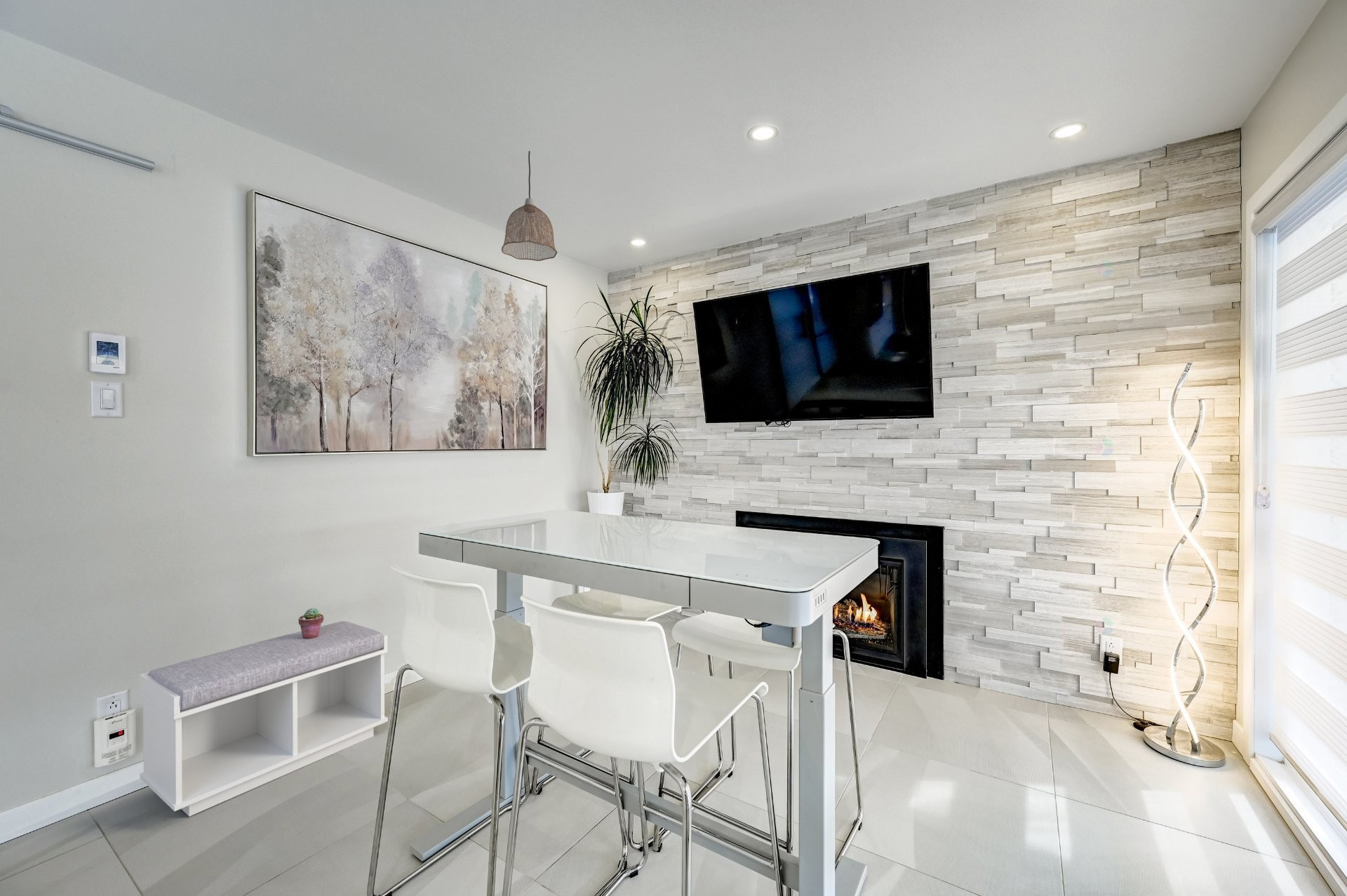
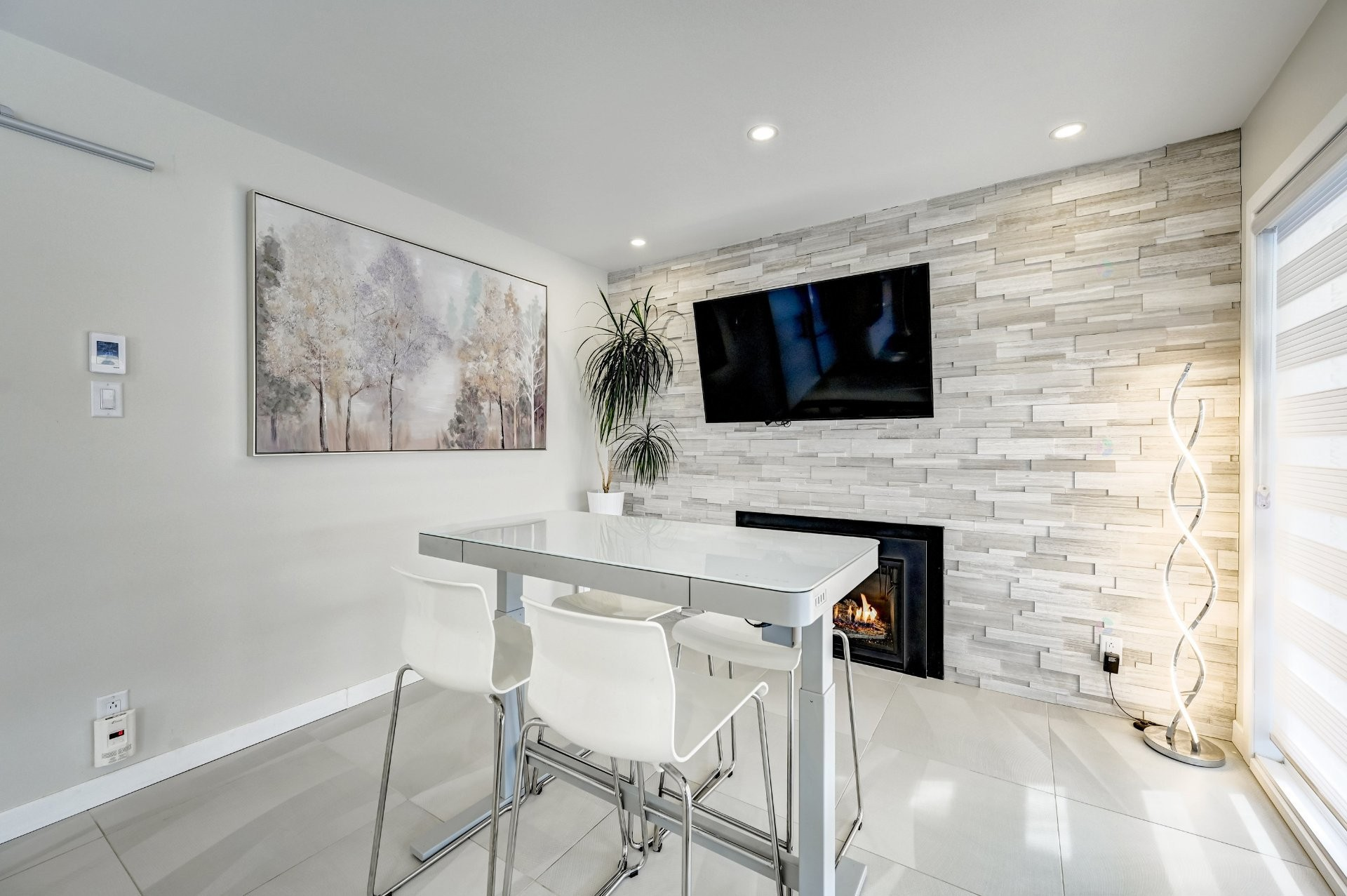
- bench (276, 703)
- pendant lamp (529, 201)
- potted succulent (311, 622)
